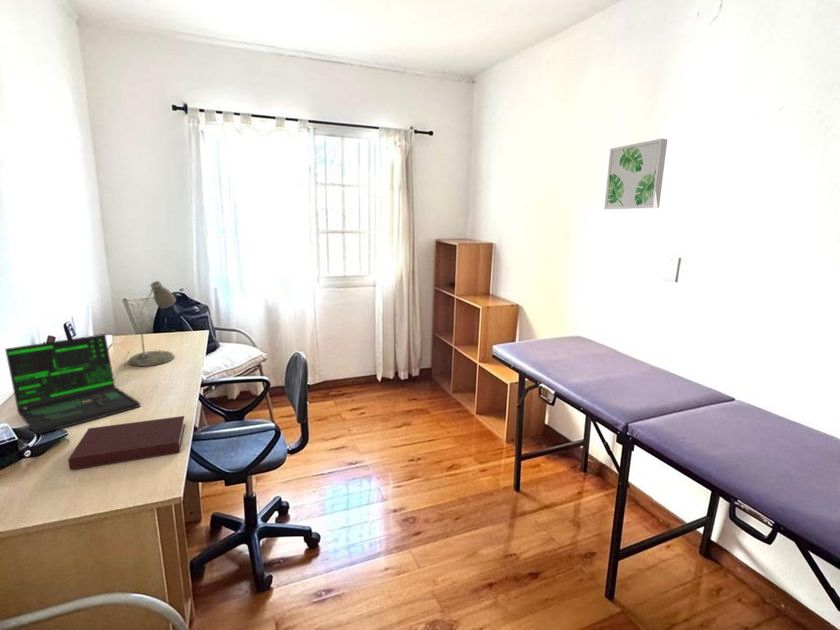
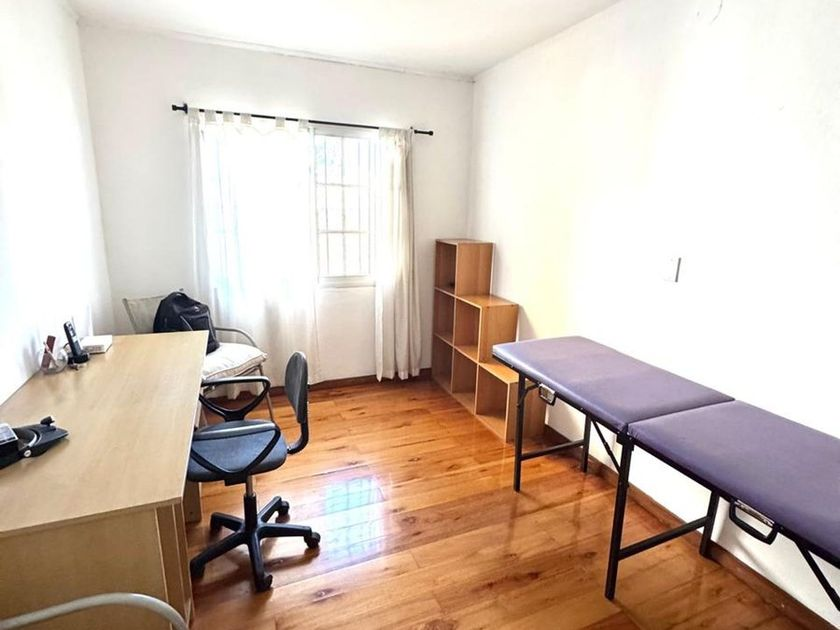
- wall art (633, 176)
- laptop (87, 375)
- desk lamp (141, 322)
- notebook (132, 440)
